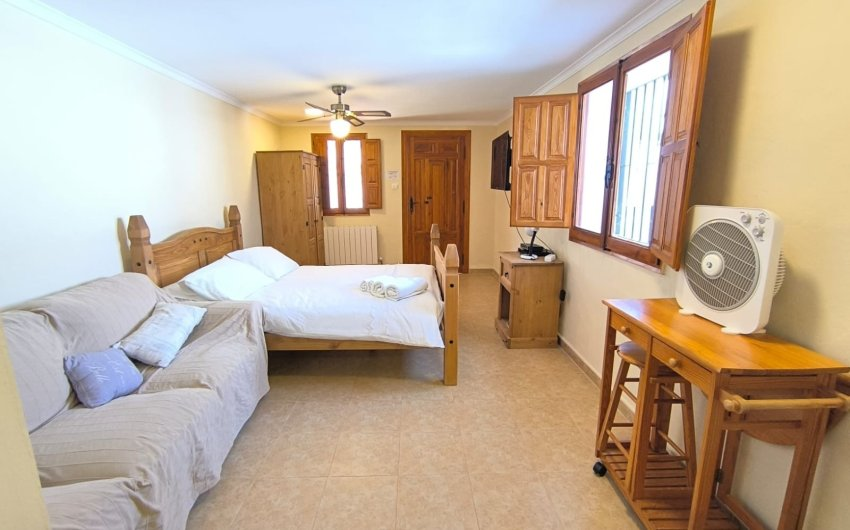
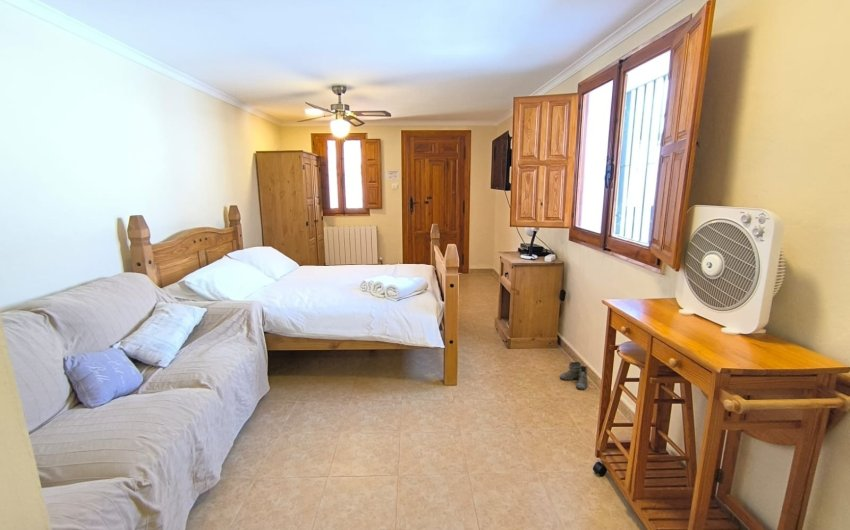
+ boots (575, 373)
